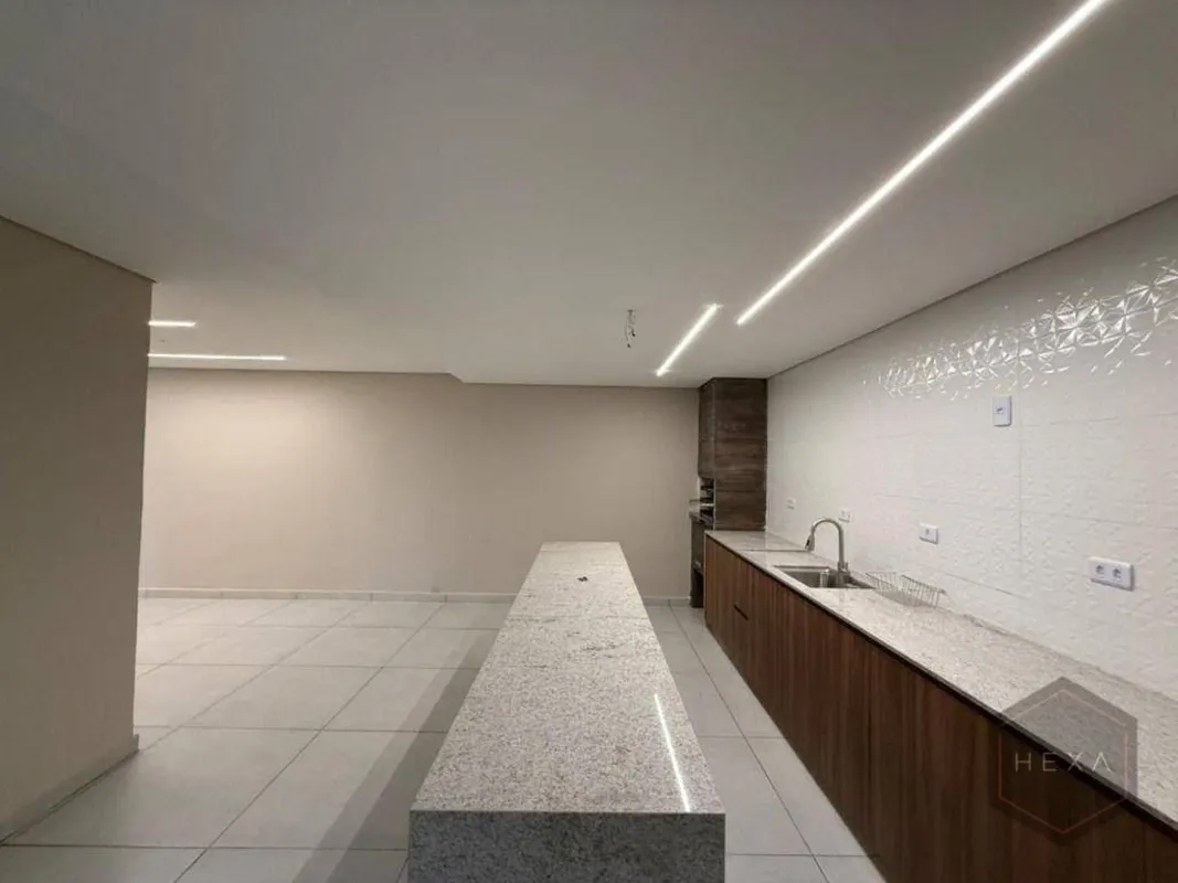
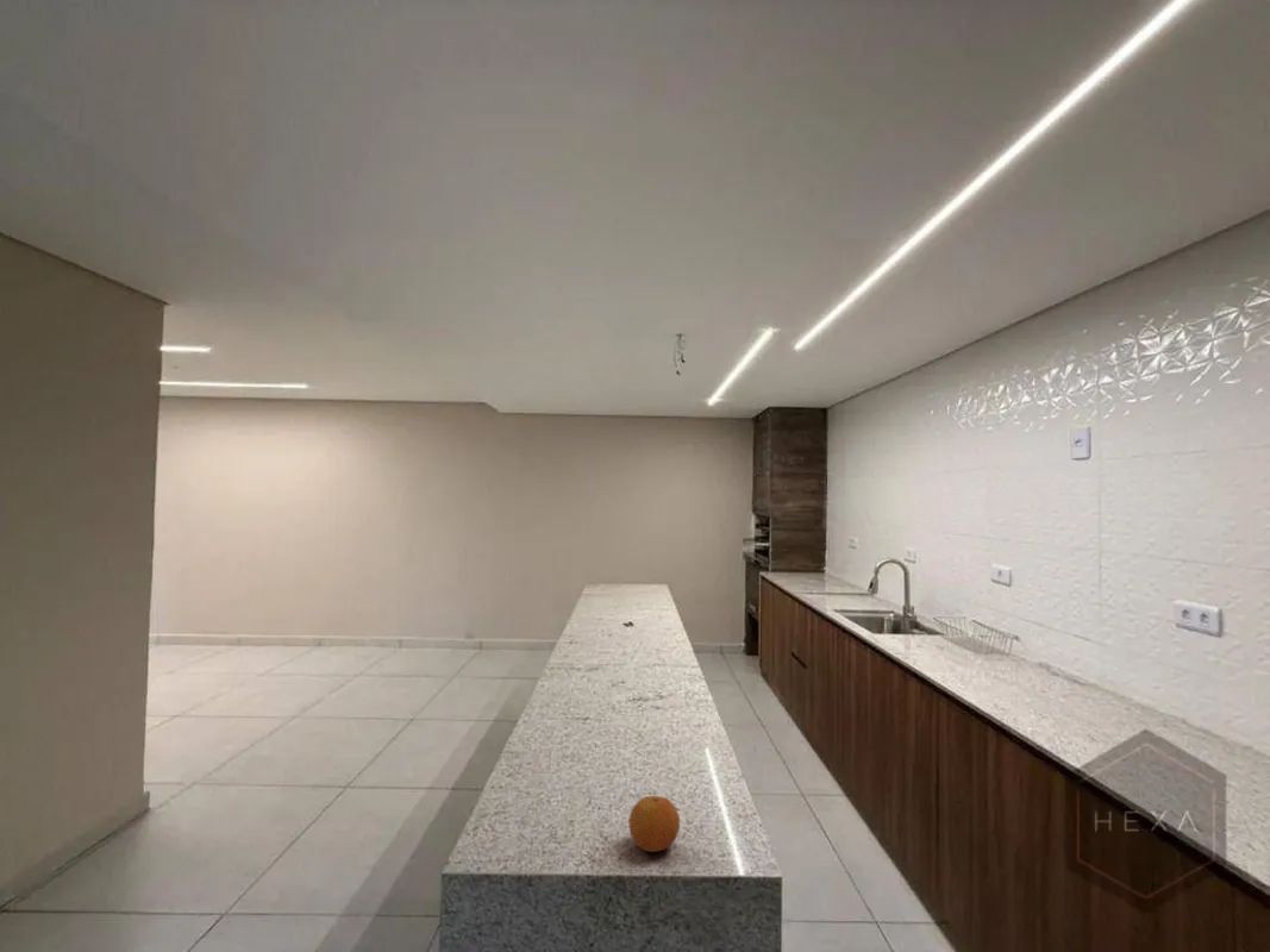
+ fruit (653, 821)
